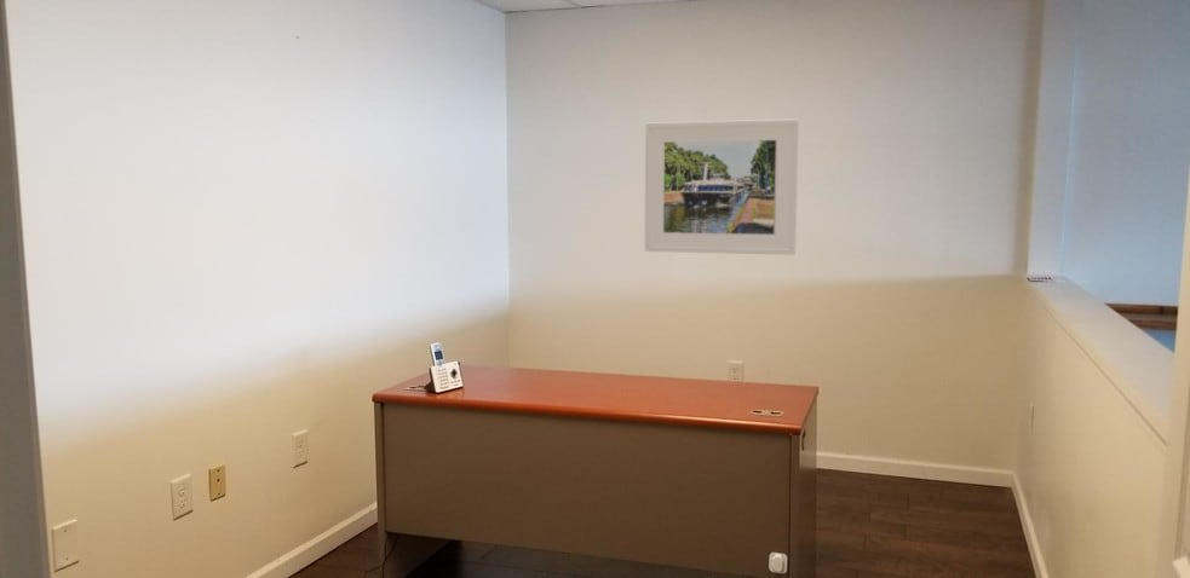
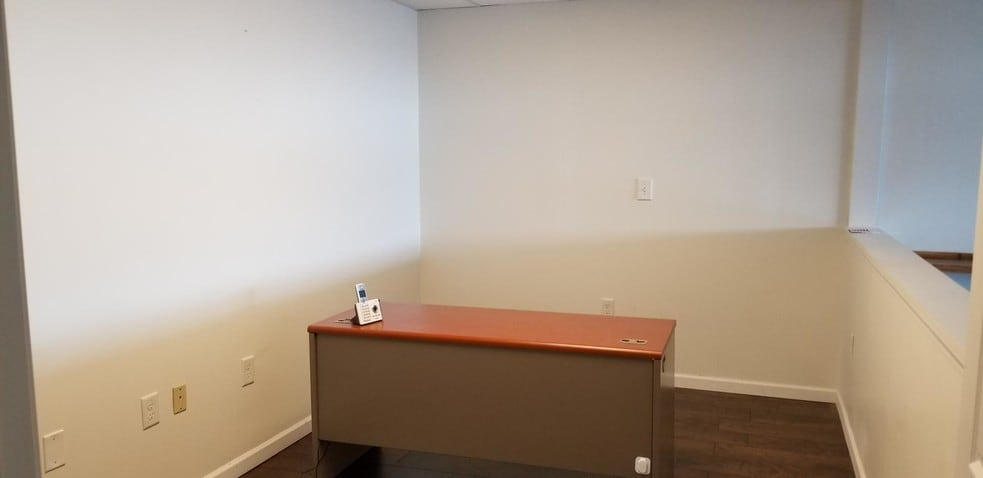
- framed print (719, 187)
